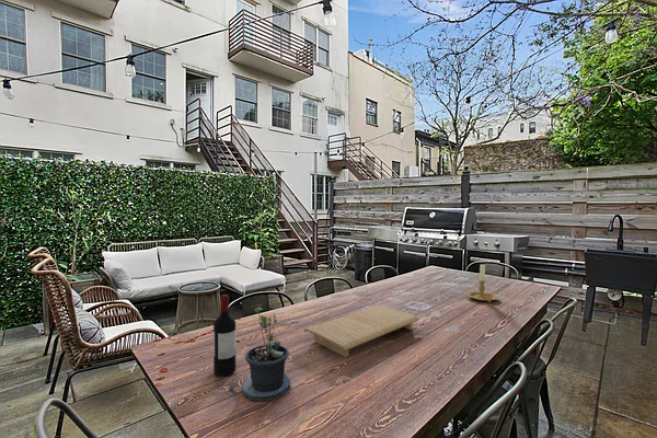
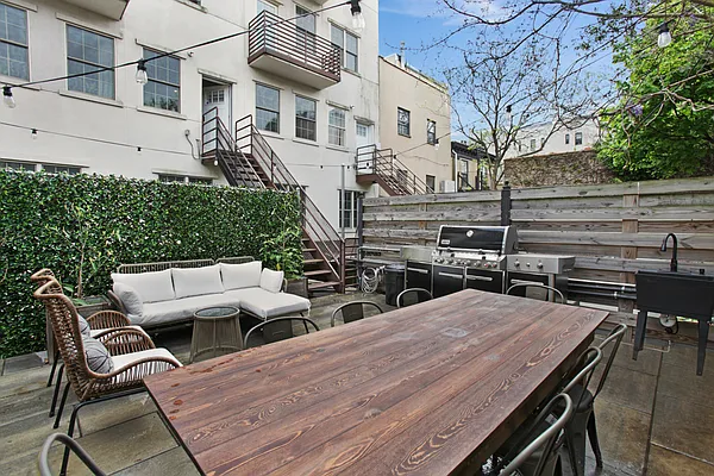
- wine bottle (224, 333)
- potted plant (264, 346)
- cutting board (364, 327)
- candle holder (482, 280)
